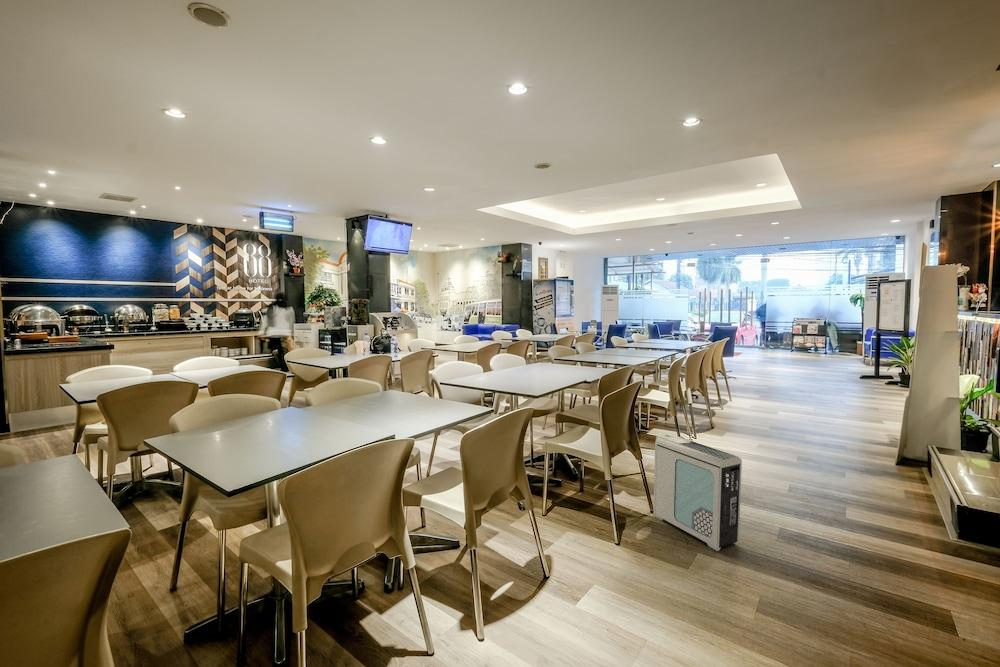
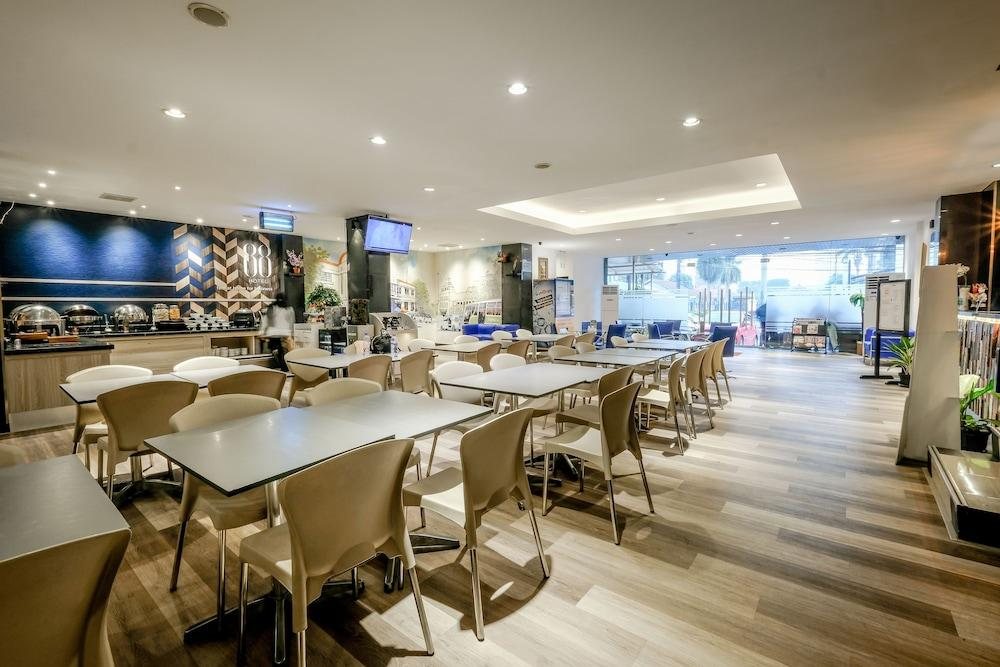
- air purifier (694, 487)
